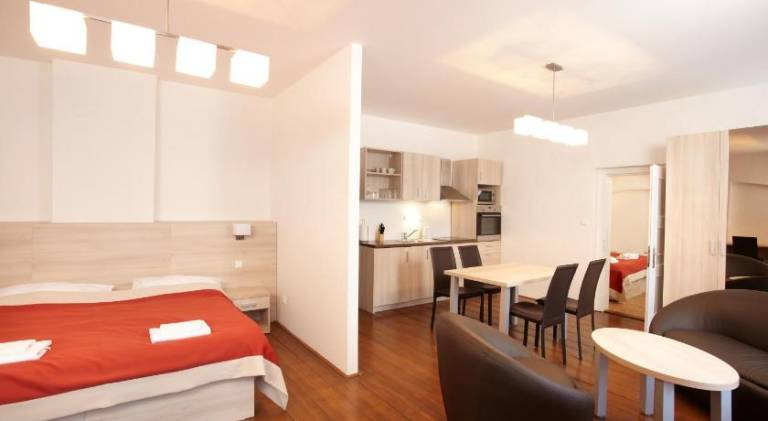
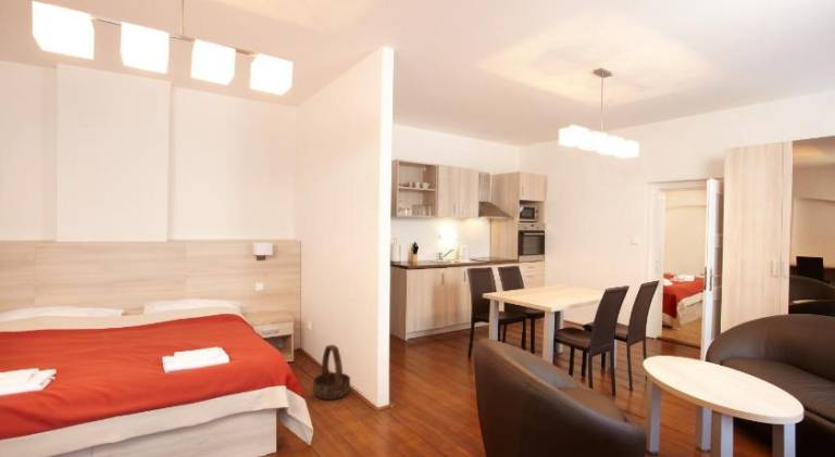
+ basket (332, 372)
